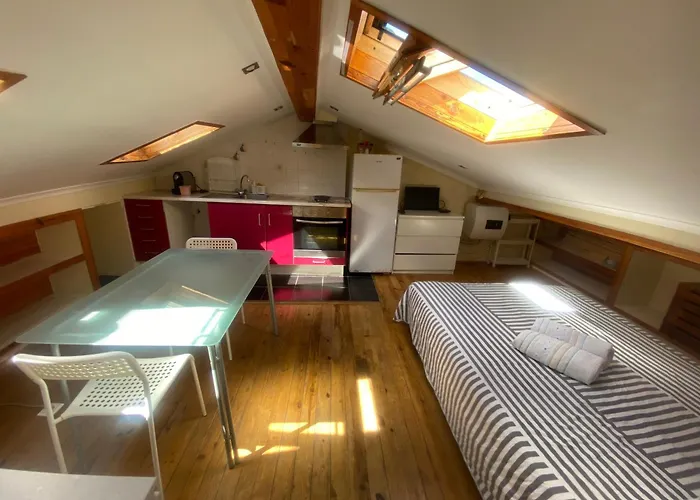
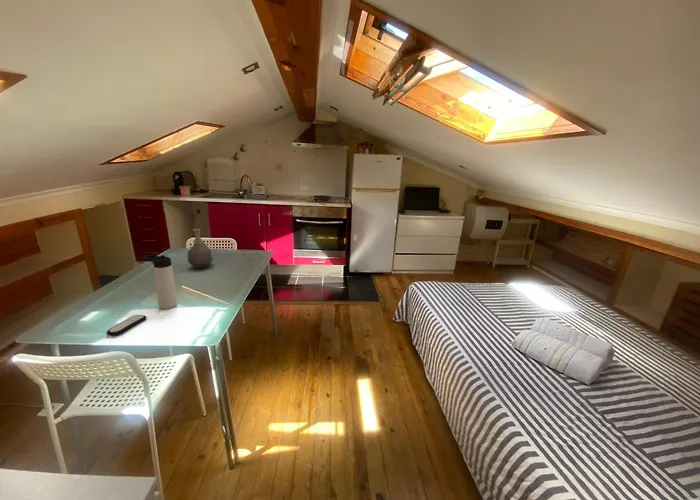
+ remote control (126, 324)
+ thermos bottle (160, 281)
+ vase (199, 247)
